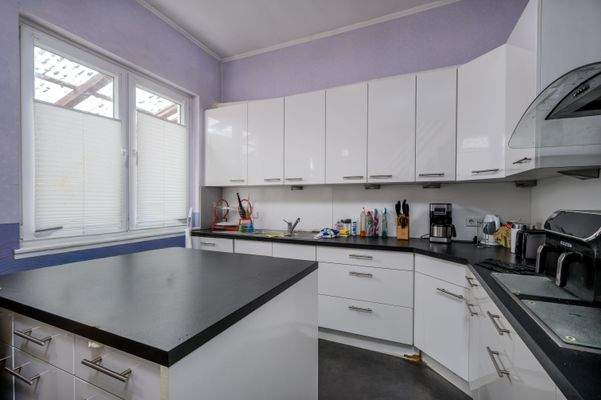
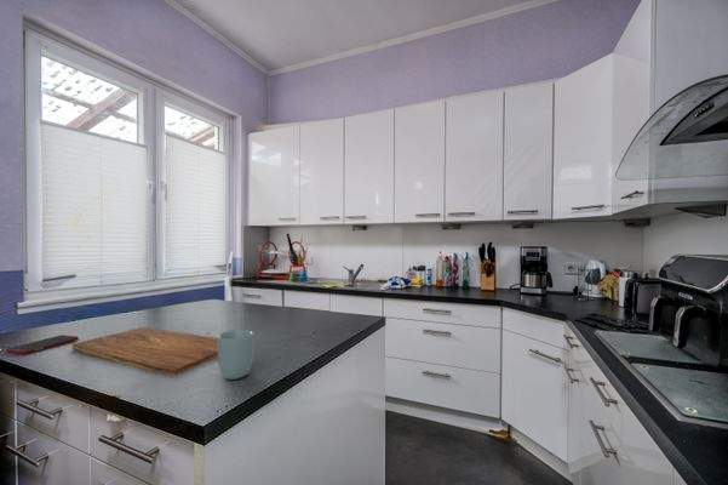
+ cutting board (155, 346)
+ cell phone (44, 343)
+ cup (235, 354)
